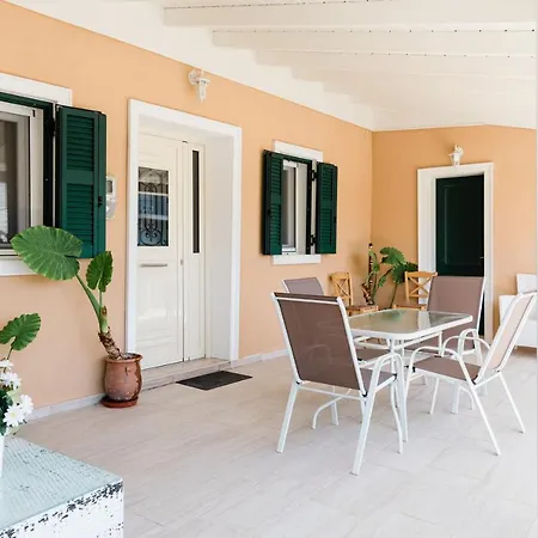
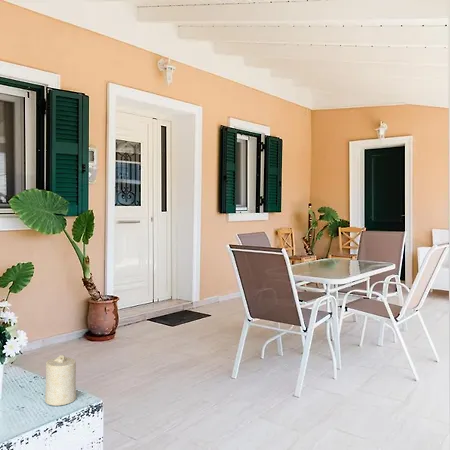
+ candle (60, 376)
